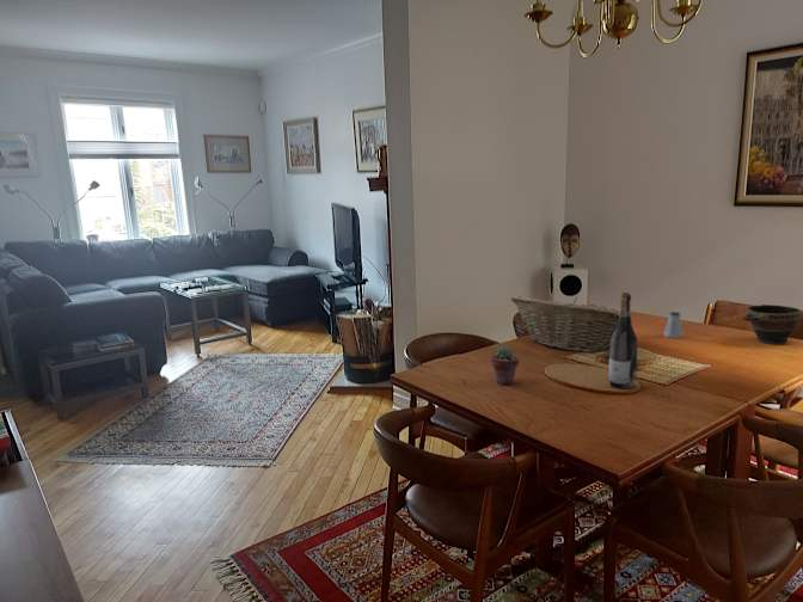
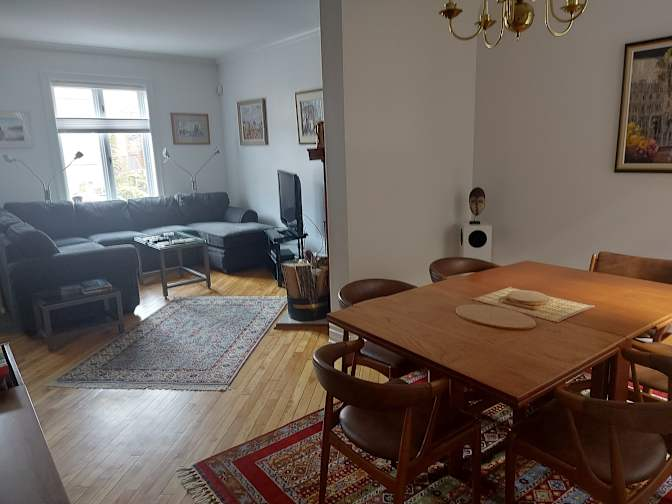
- bowl (771, 324)
- wine bottle (624, 339)
- saltshaker (674, 324)
- fruit basket (569, 318)
- potted succulent (504, 364)
